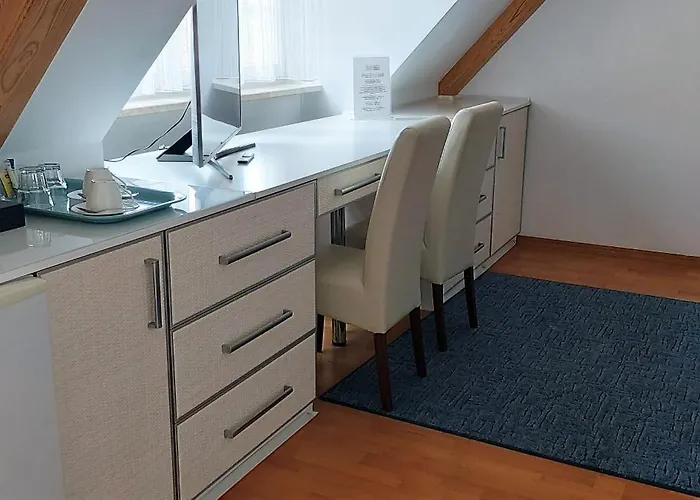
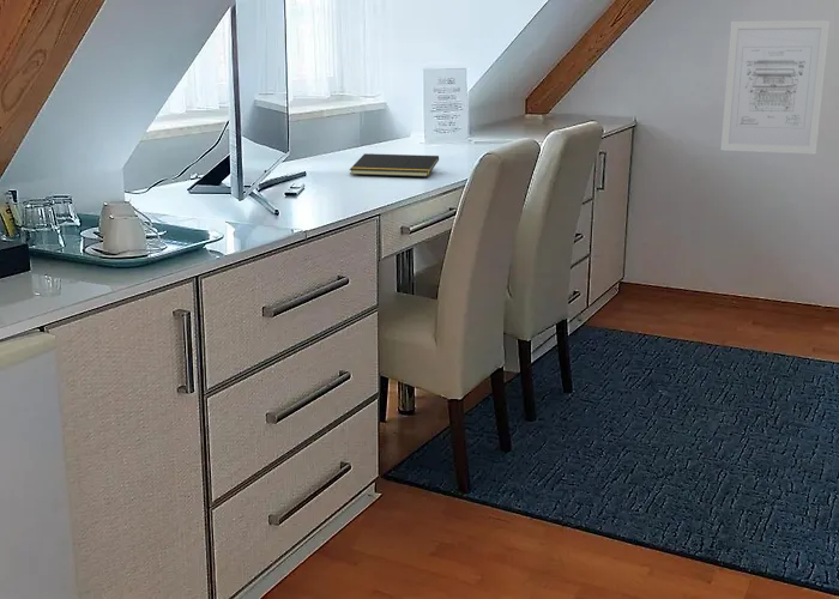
+ notepad (394, 164)
+ wall art (773, 87)
